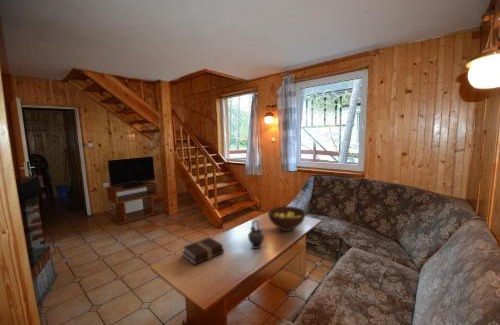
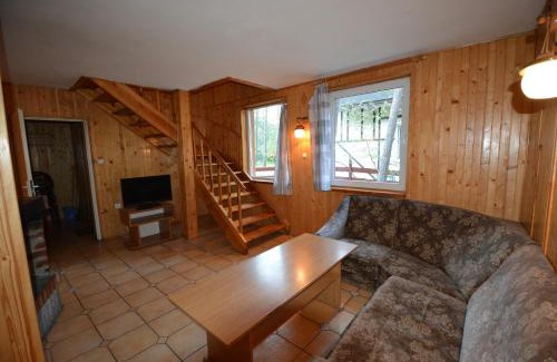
- fruit bowl (286, 220)
- book (203, 249)
- teapot (257, 233)
